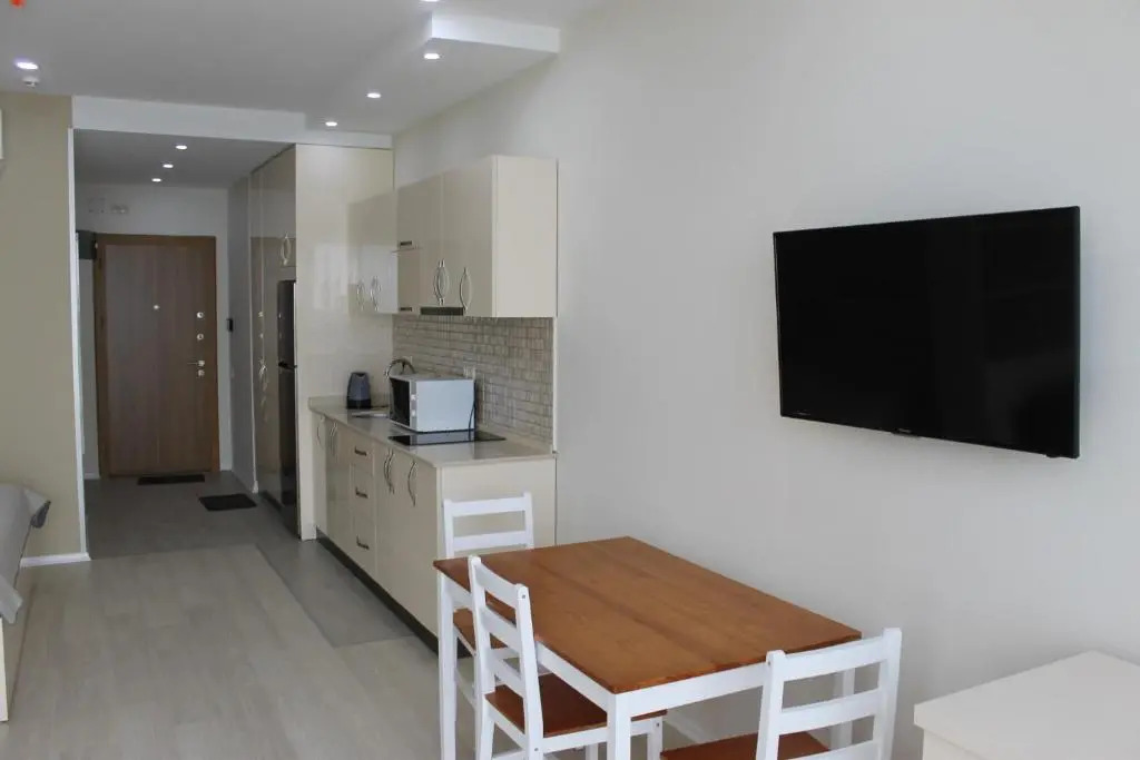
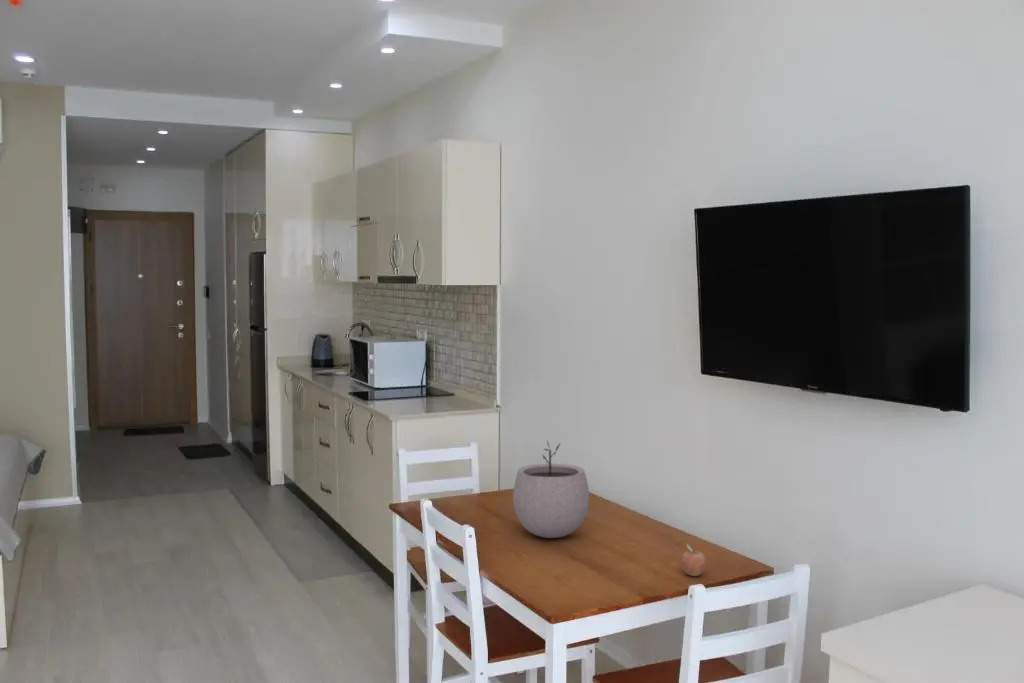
+ fruit (693, 560)
+ plant pot (551, 488)
